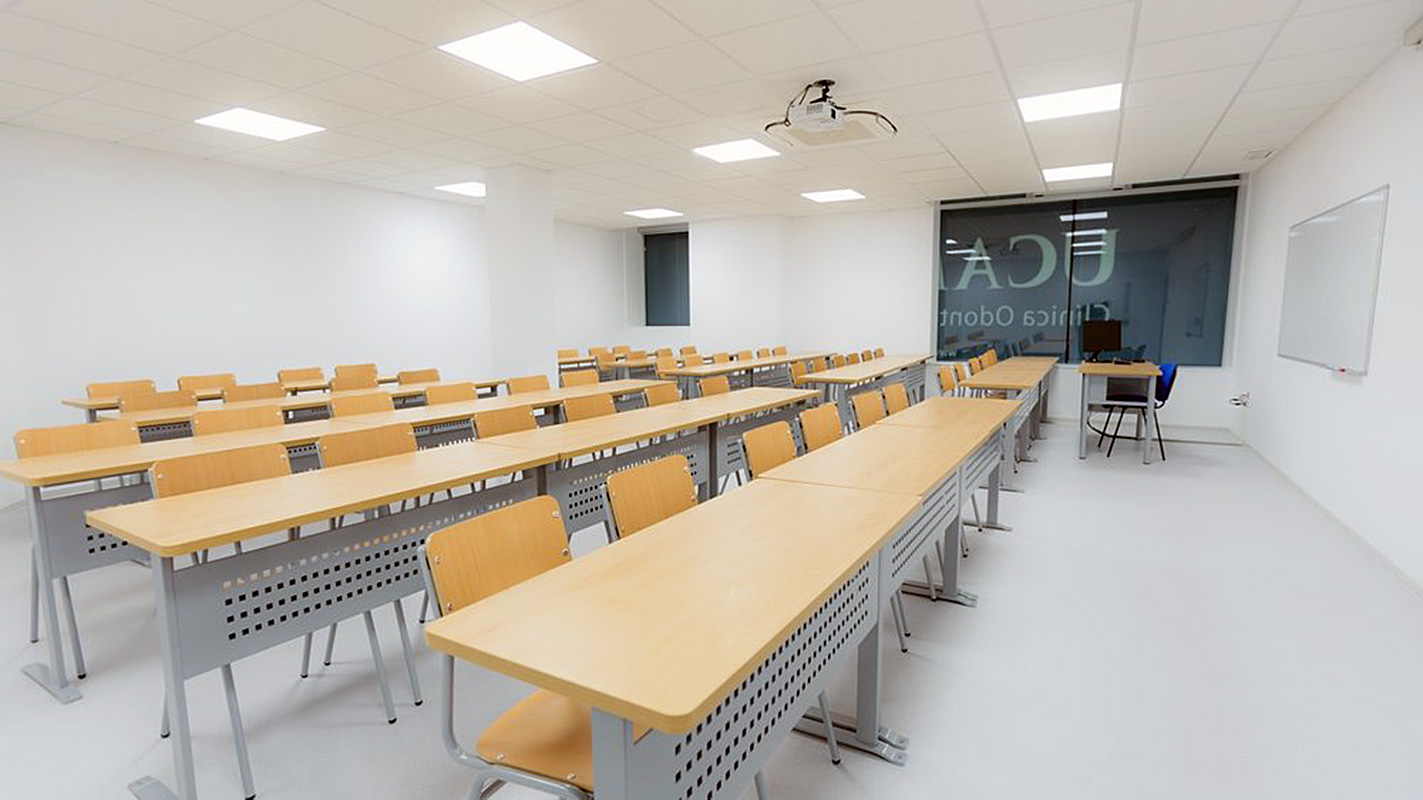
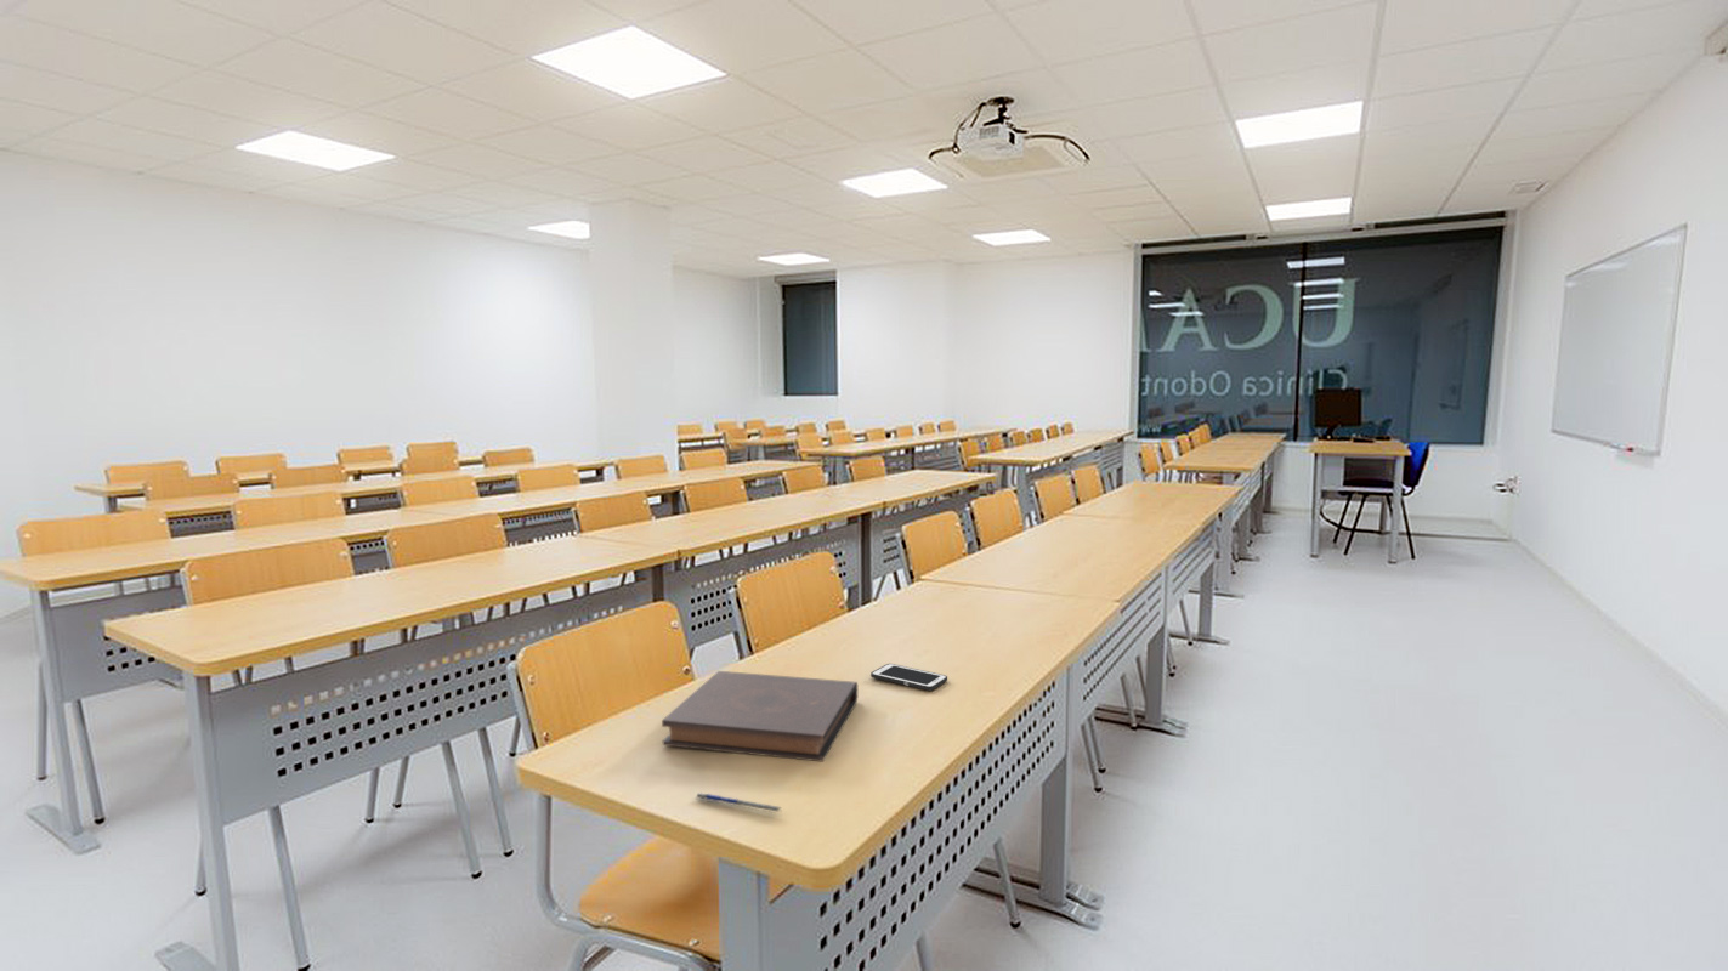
+ cell phone (908, 676)
+ book (766, 710)
+ pen (738, 801)
